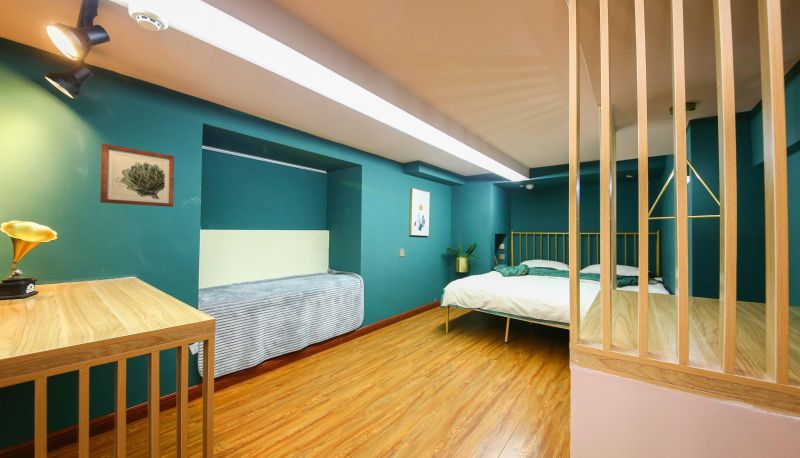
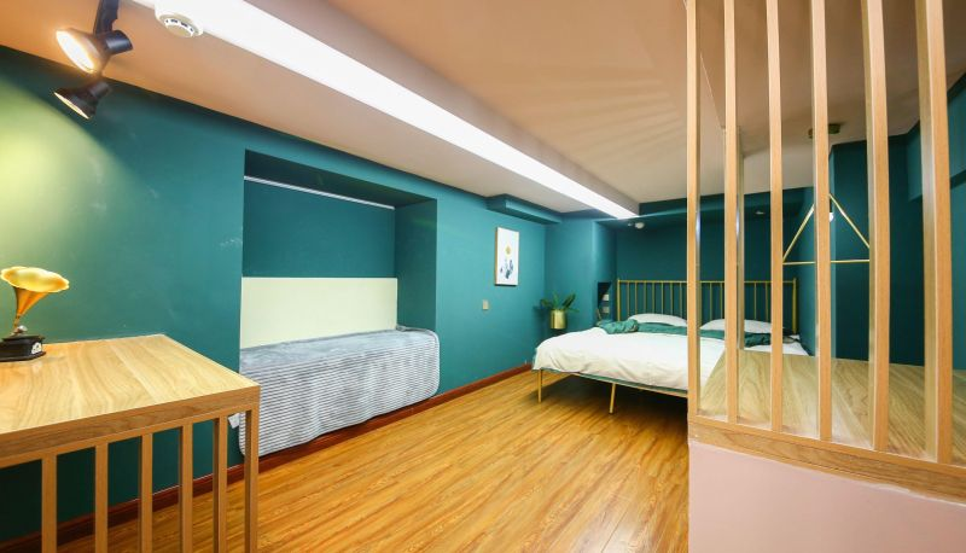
- wall art (139, 177)
